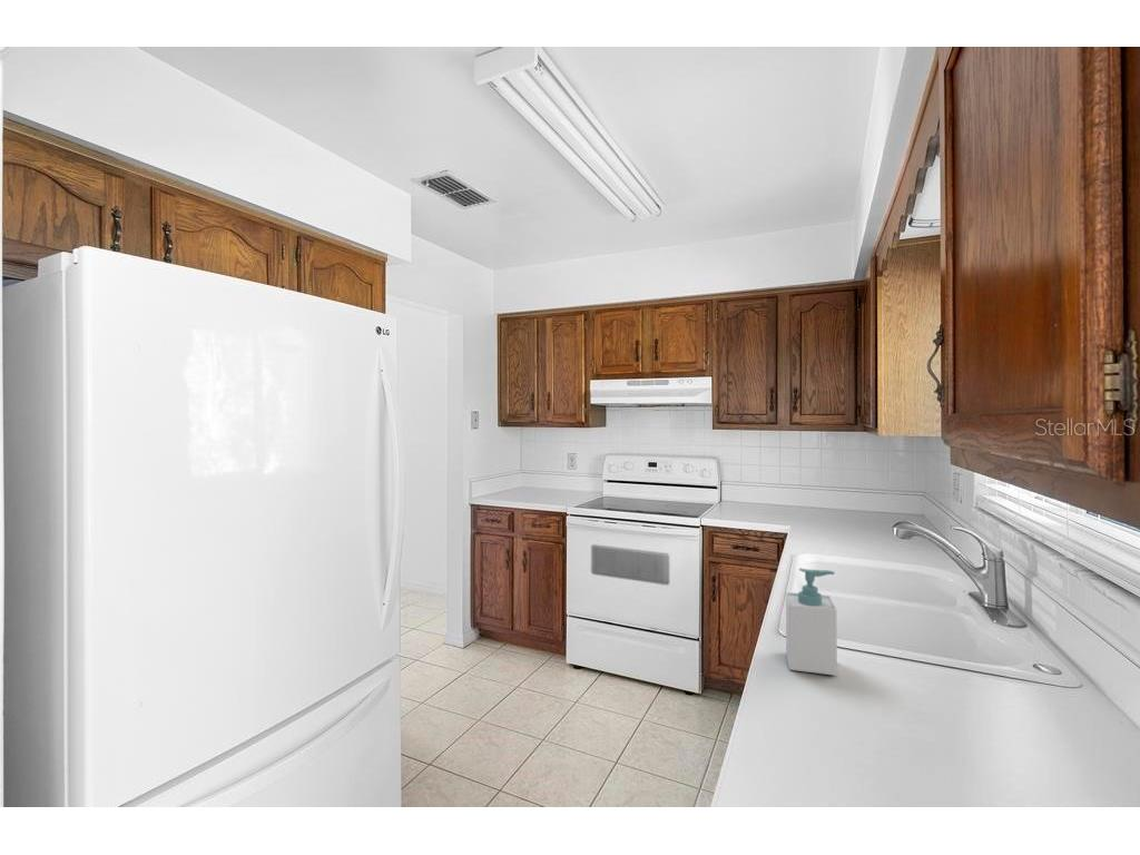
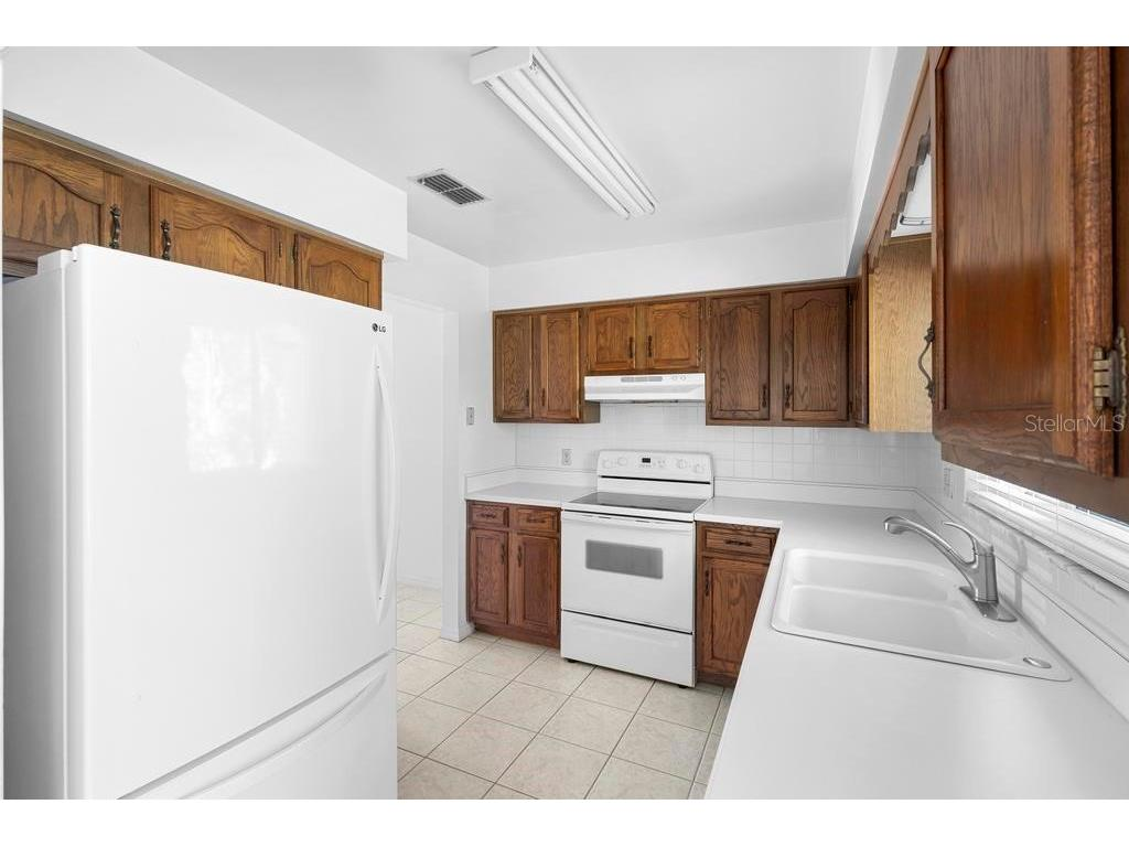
- soap bottle (810, 616)
